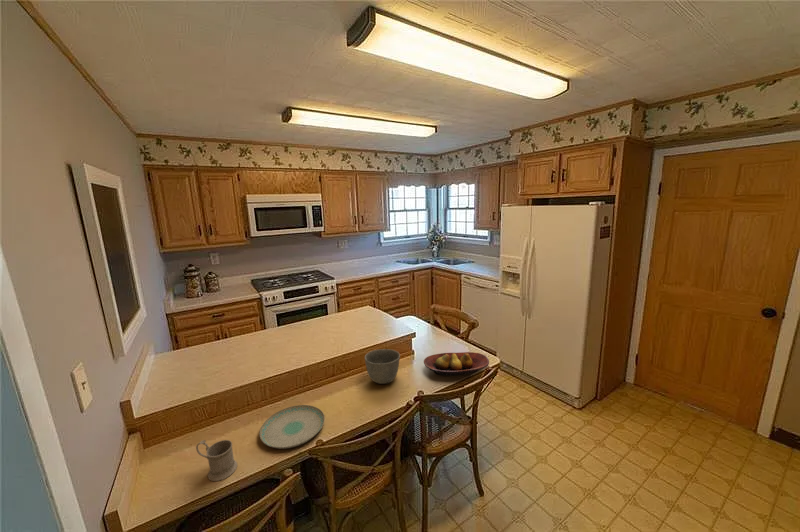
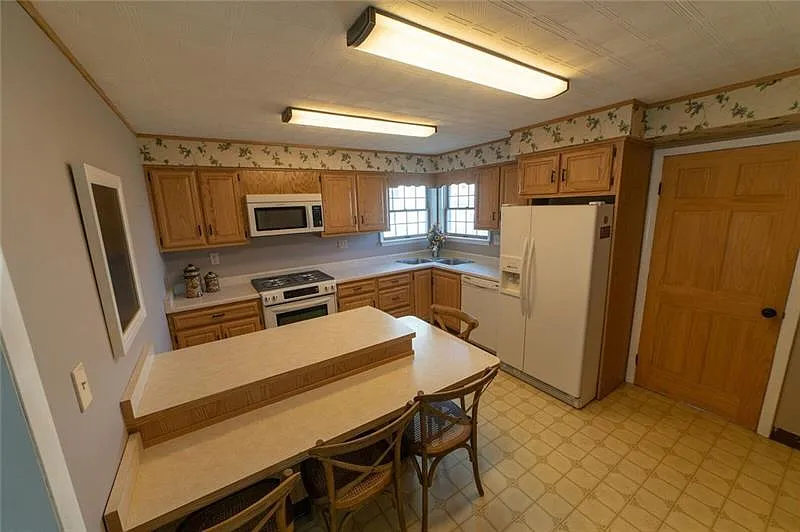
- plate (293, 426)
- bowl (382, 367)
- mug (215, 456)
- fruit bowl (456, 361)
